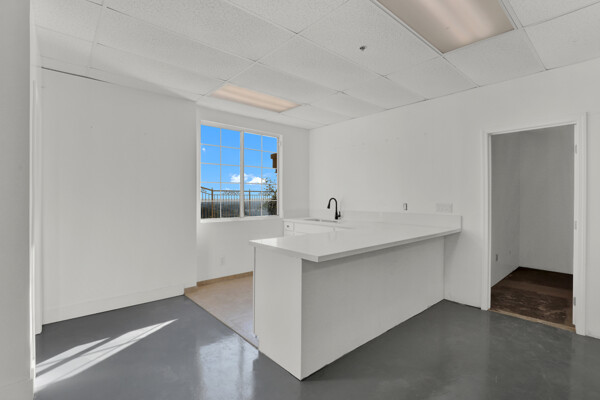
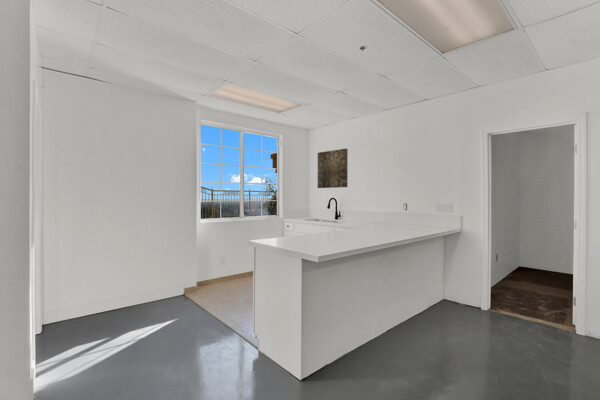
+ wall art (331, 169)
